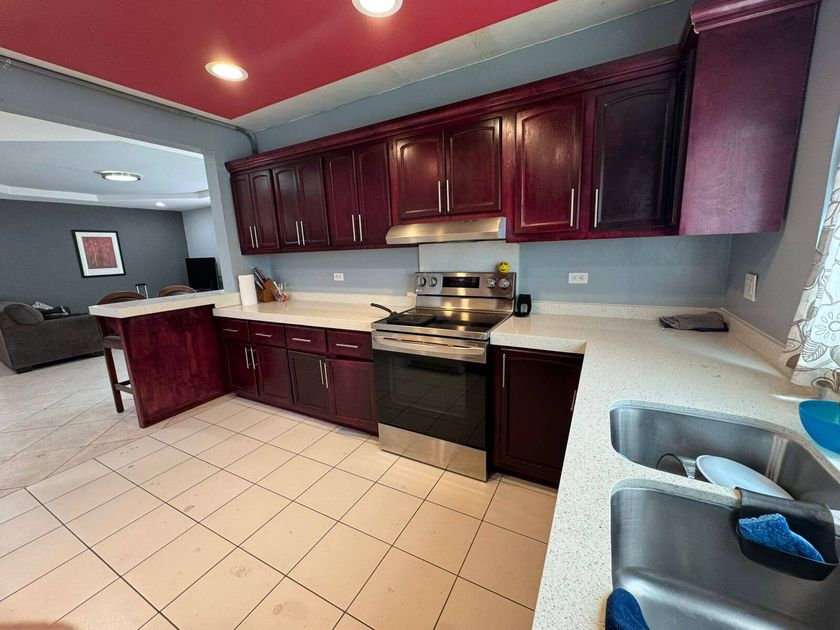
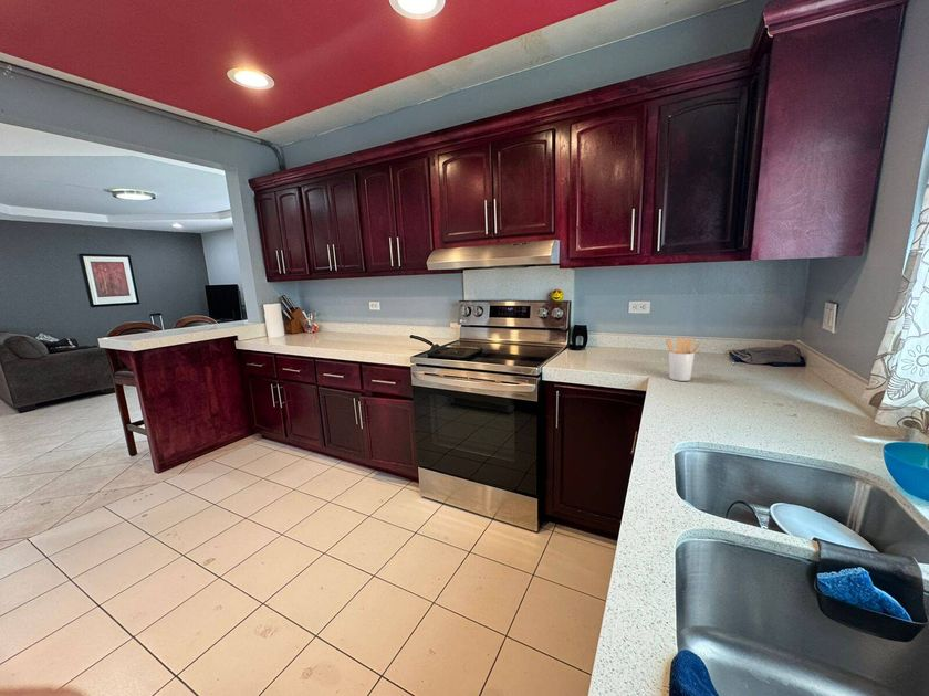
+ utensil holder (681, 357)
